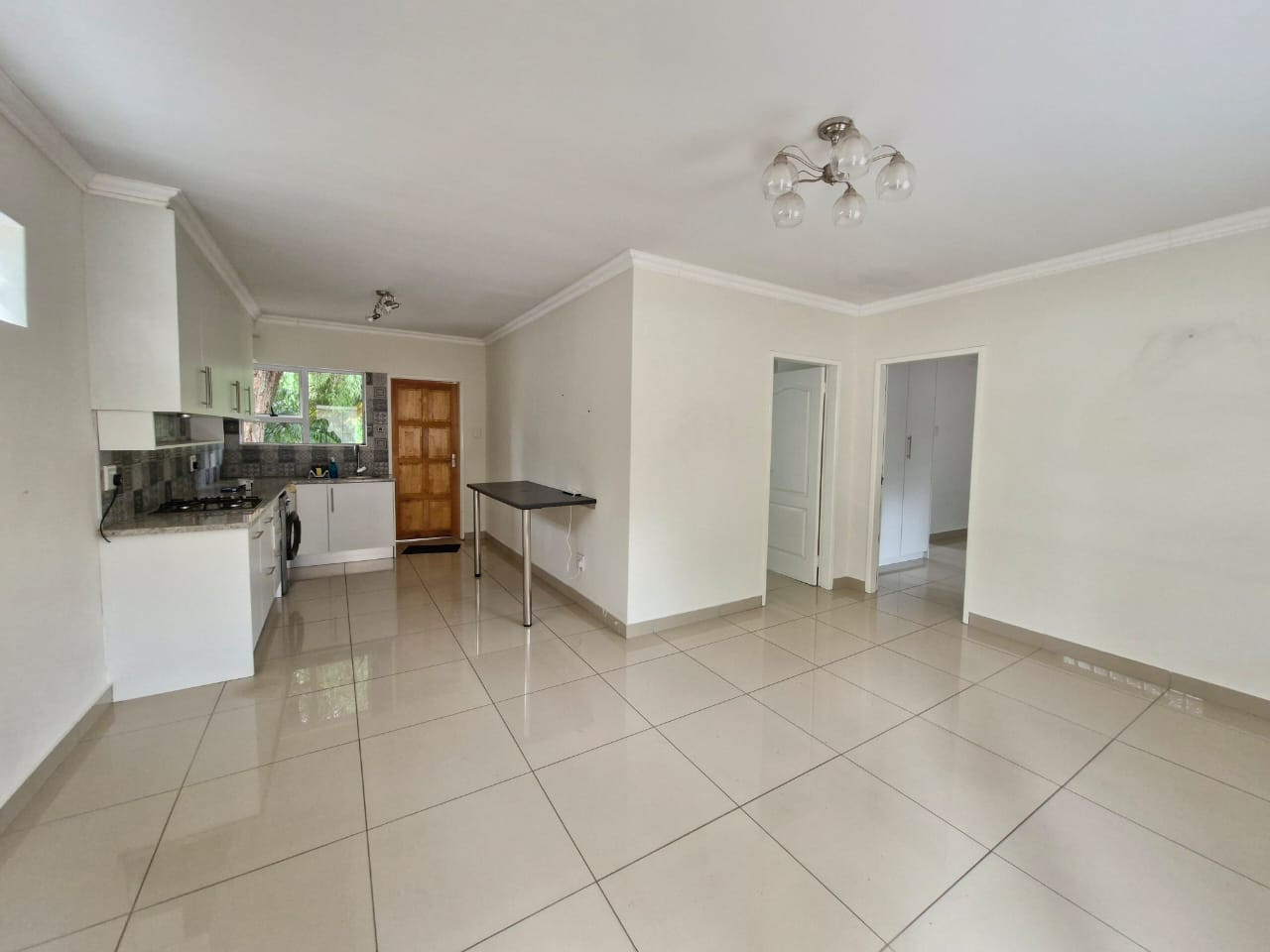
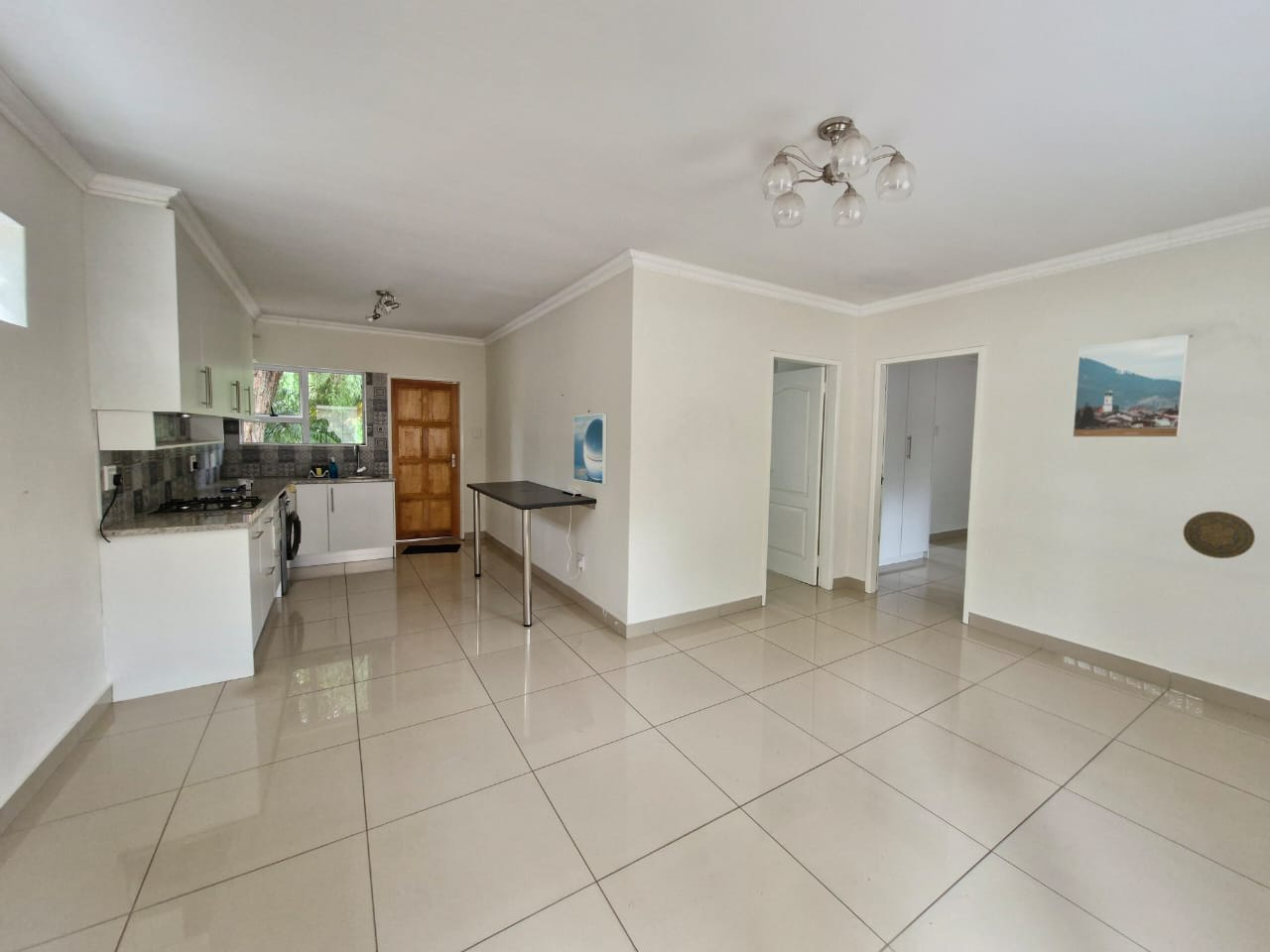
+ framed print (1126, 390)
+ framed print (588, 448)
+ decorative plate (1216, 535)
